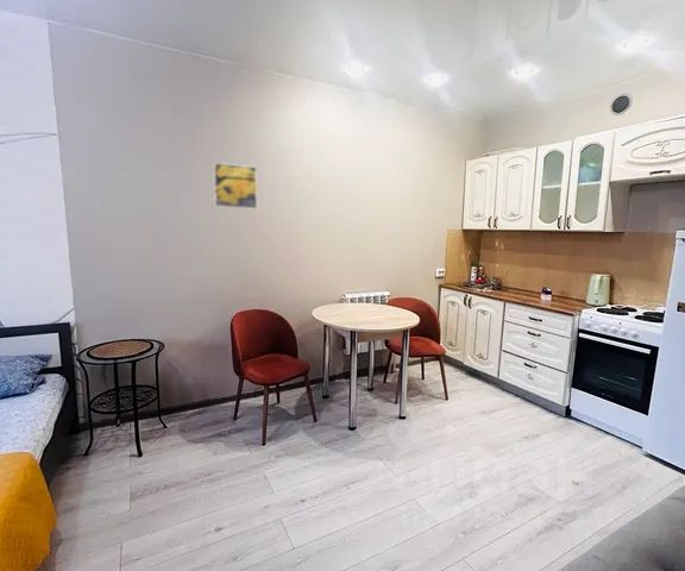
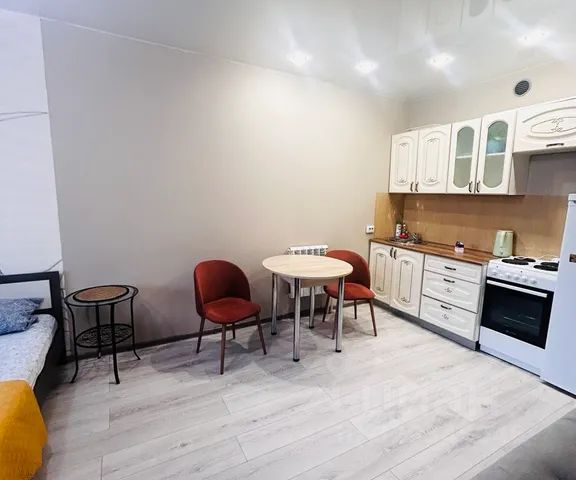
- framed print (235, 186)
